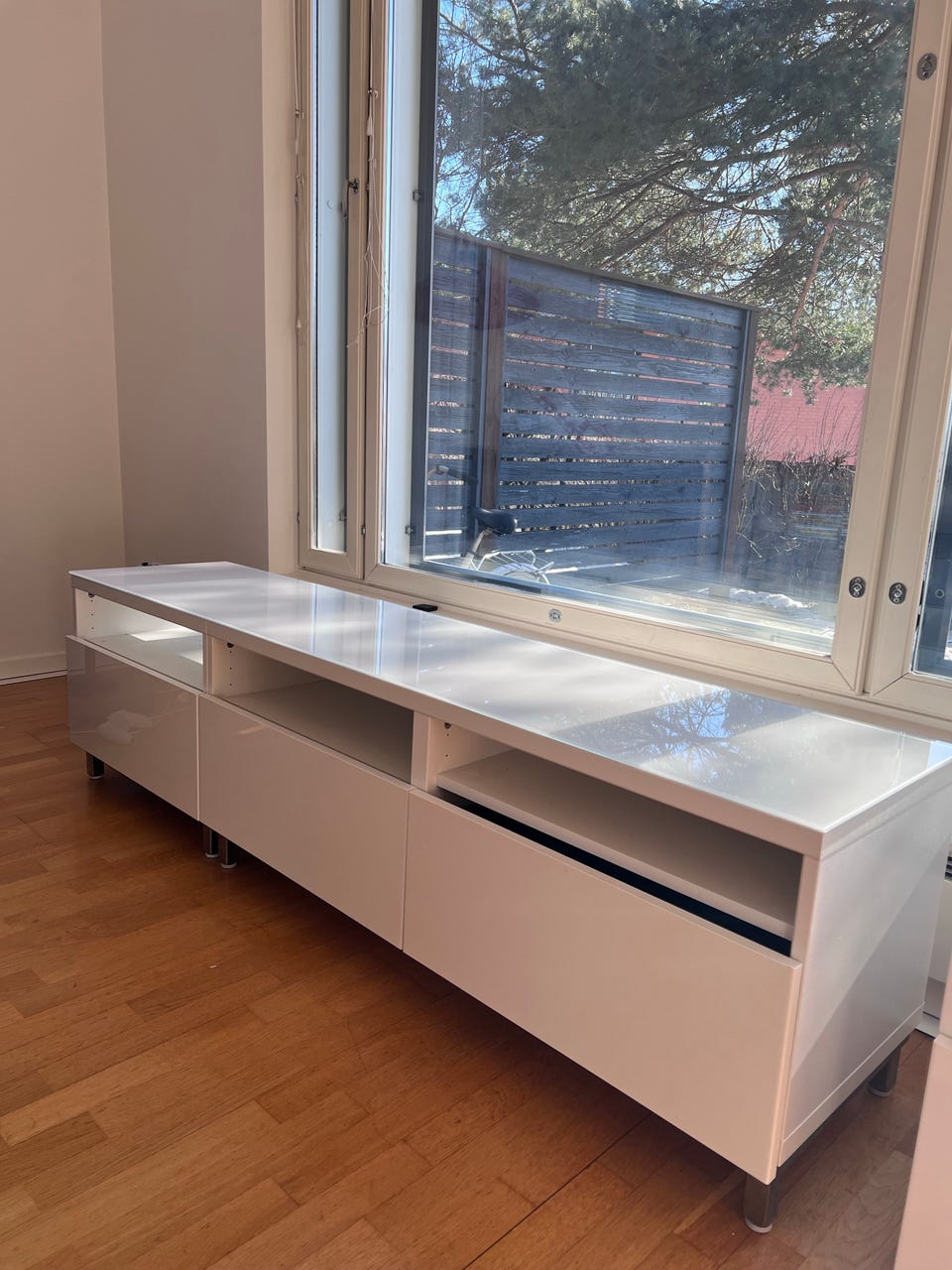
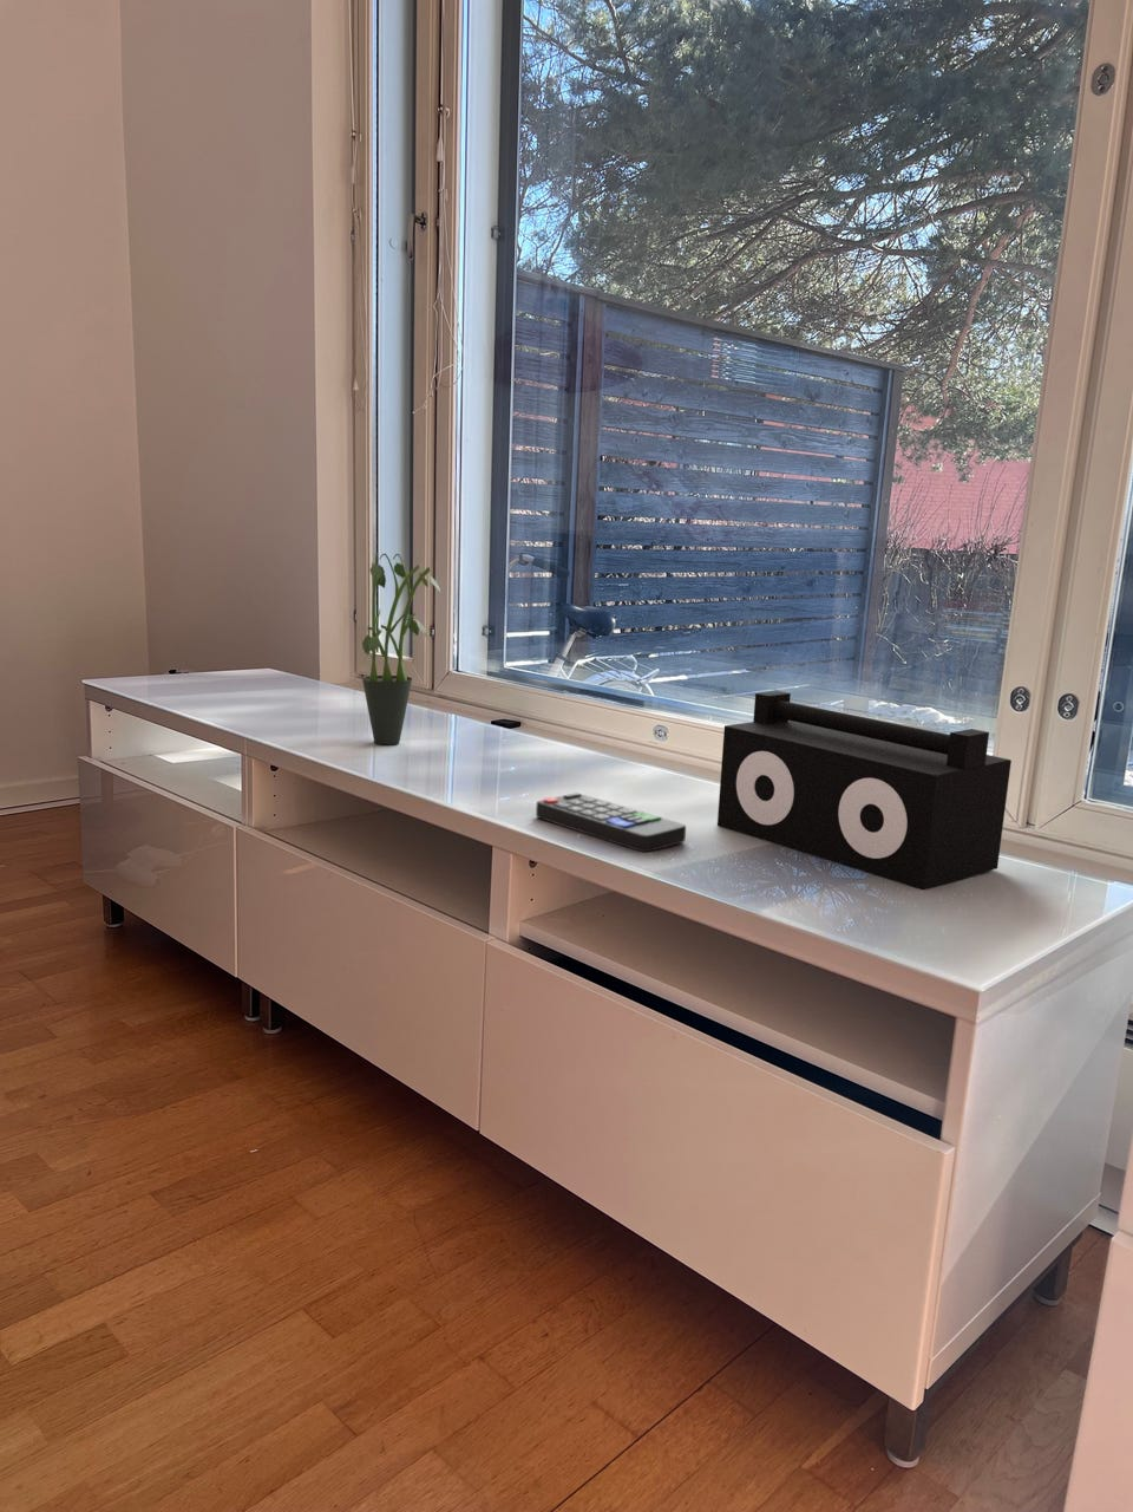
+ speaker (857, 779)
+ remote control (608, 819)
+ potted plant (396, 650)
